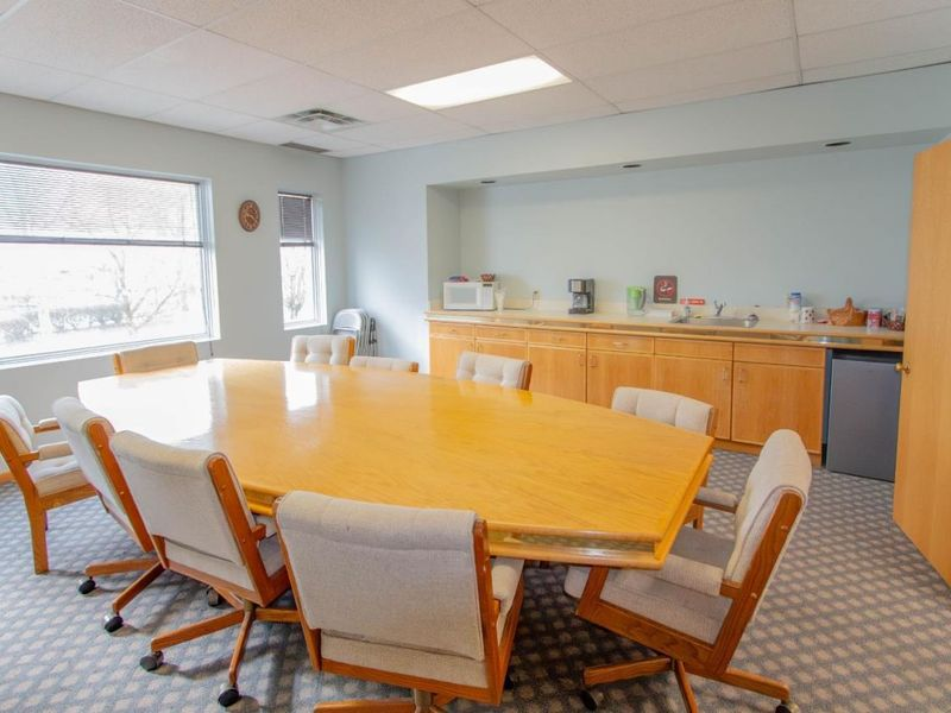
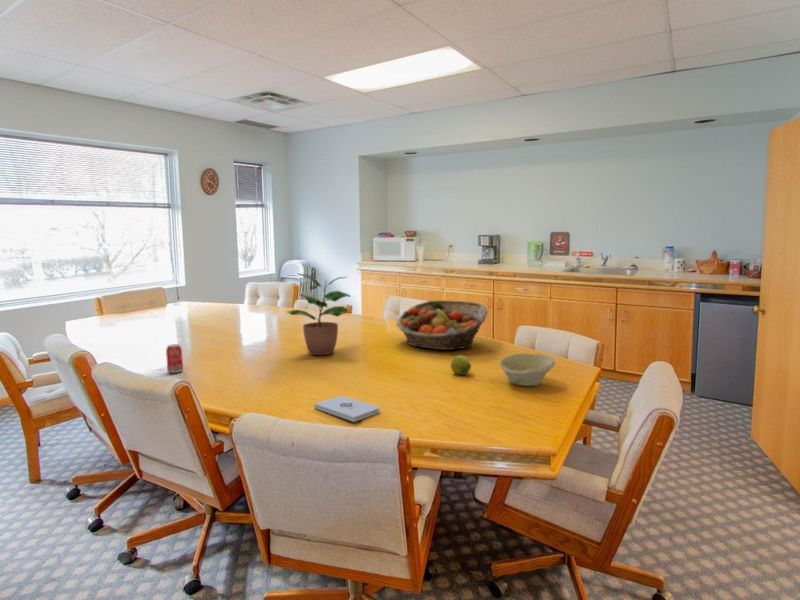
+ beverage can (174, 358)
+ fruit basket (441, 323)
+ apple (460, 364)
+ bowl (526, 370)
+ potted plant (323, 312)
+ notepad (347, 407)
